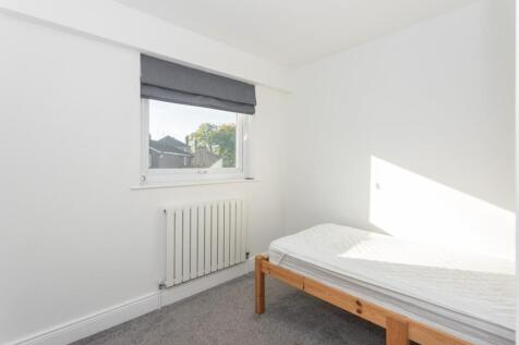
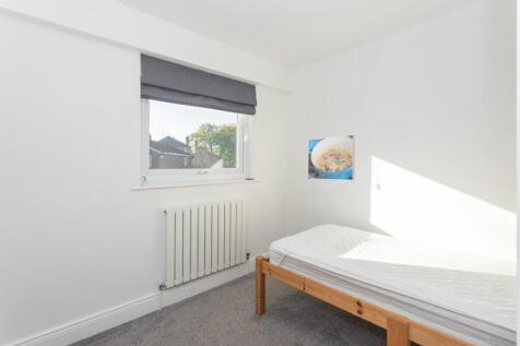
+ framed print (329, 158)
